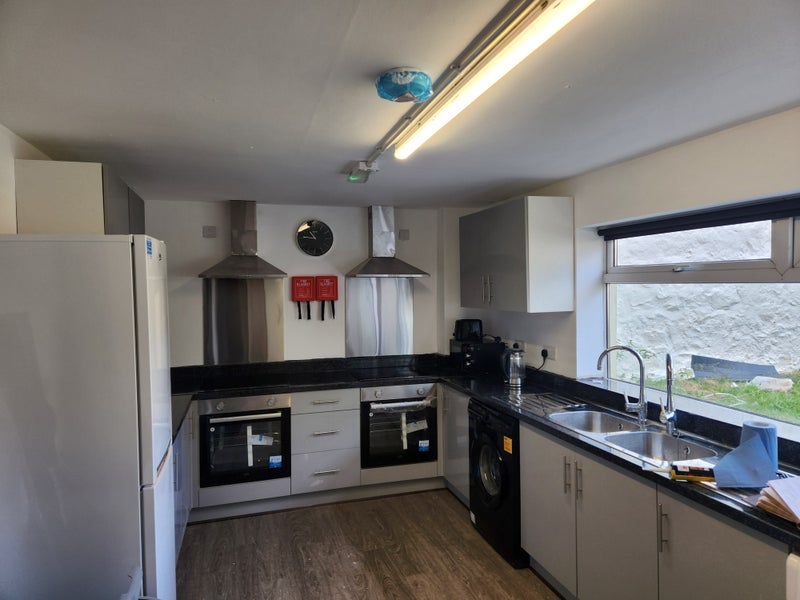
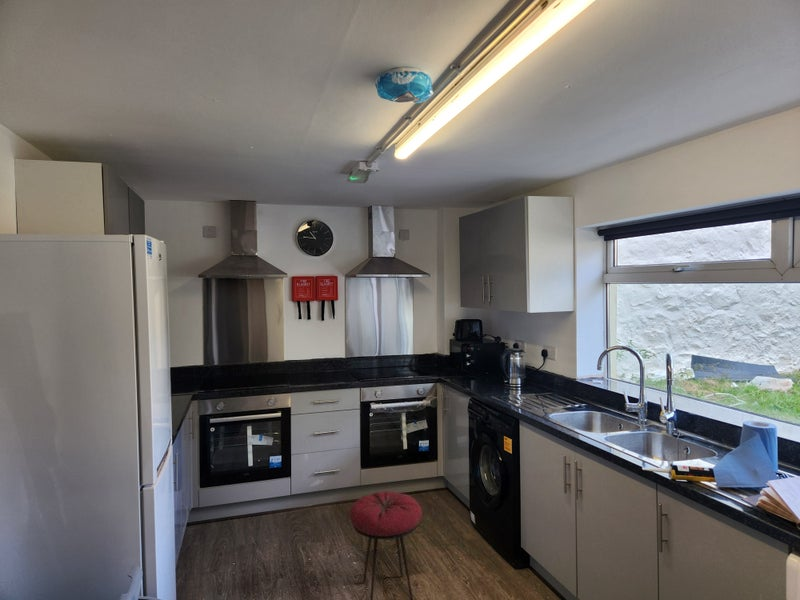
+ stool (386, 538)
